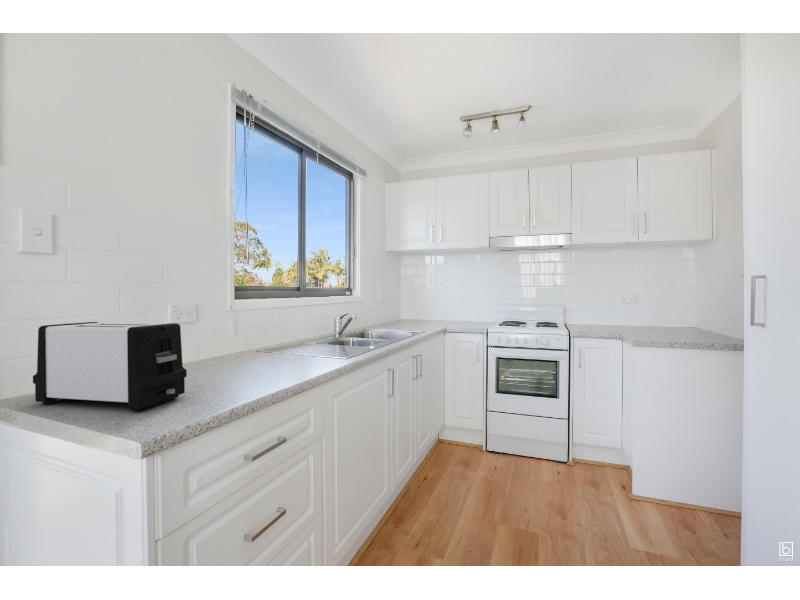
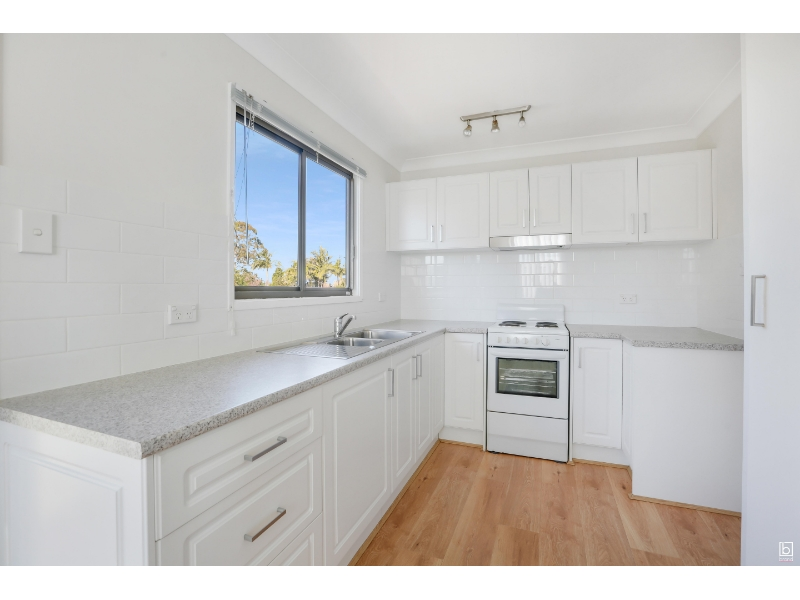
- toaster (114, 362)
